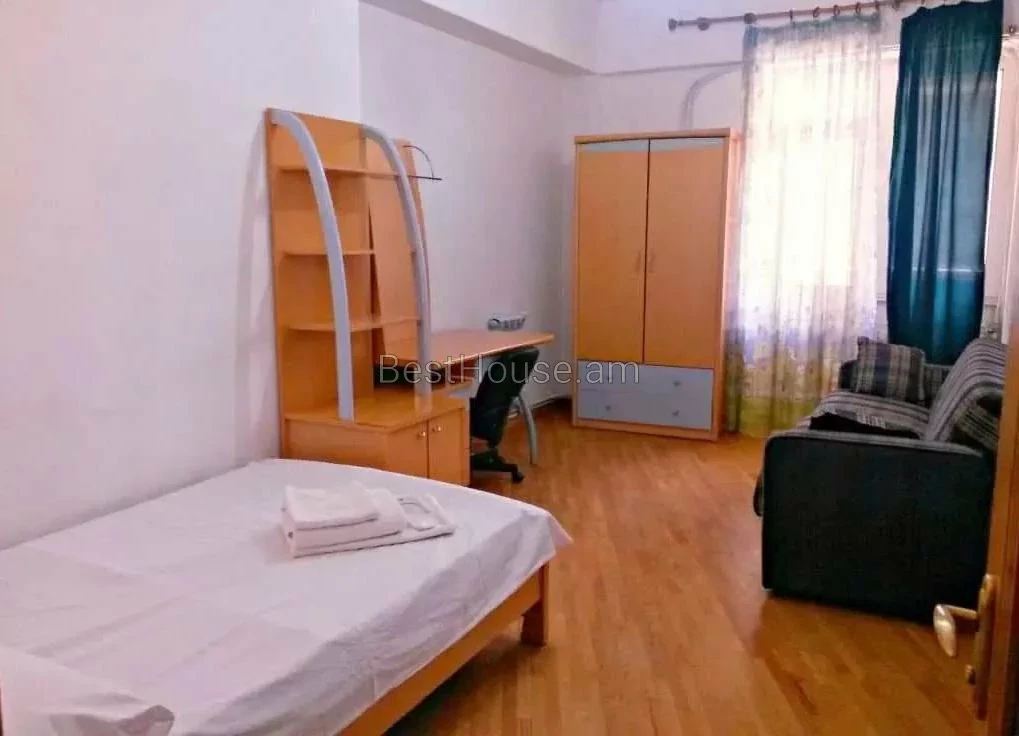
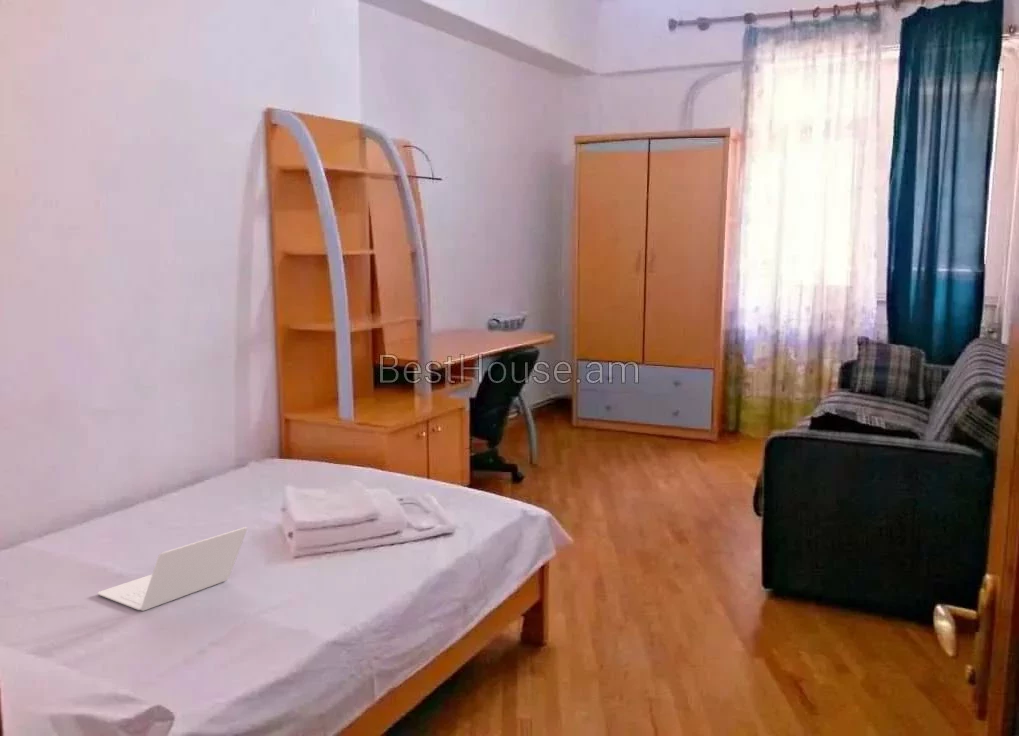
+ laptop (173, 556)
